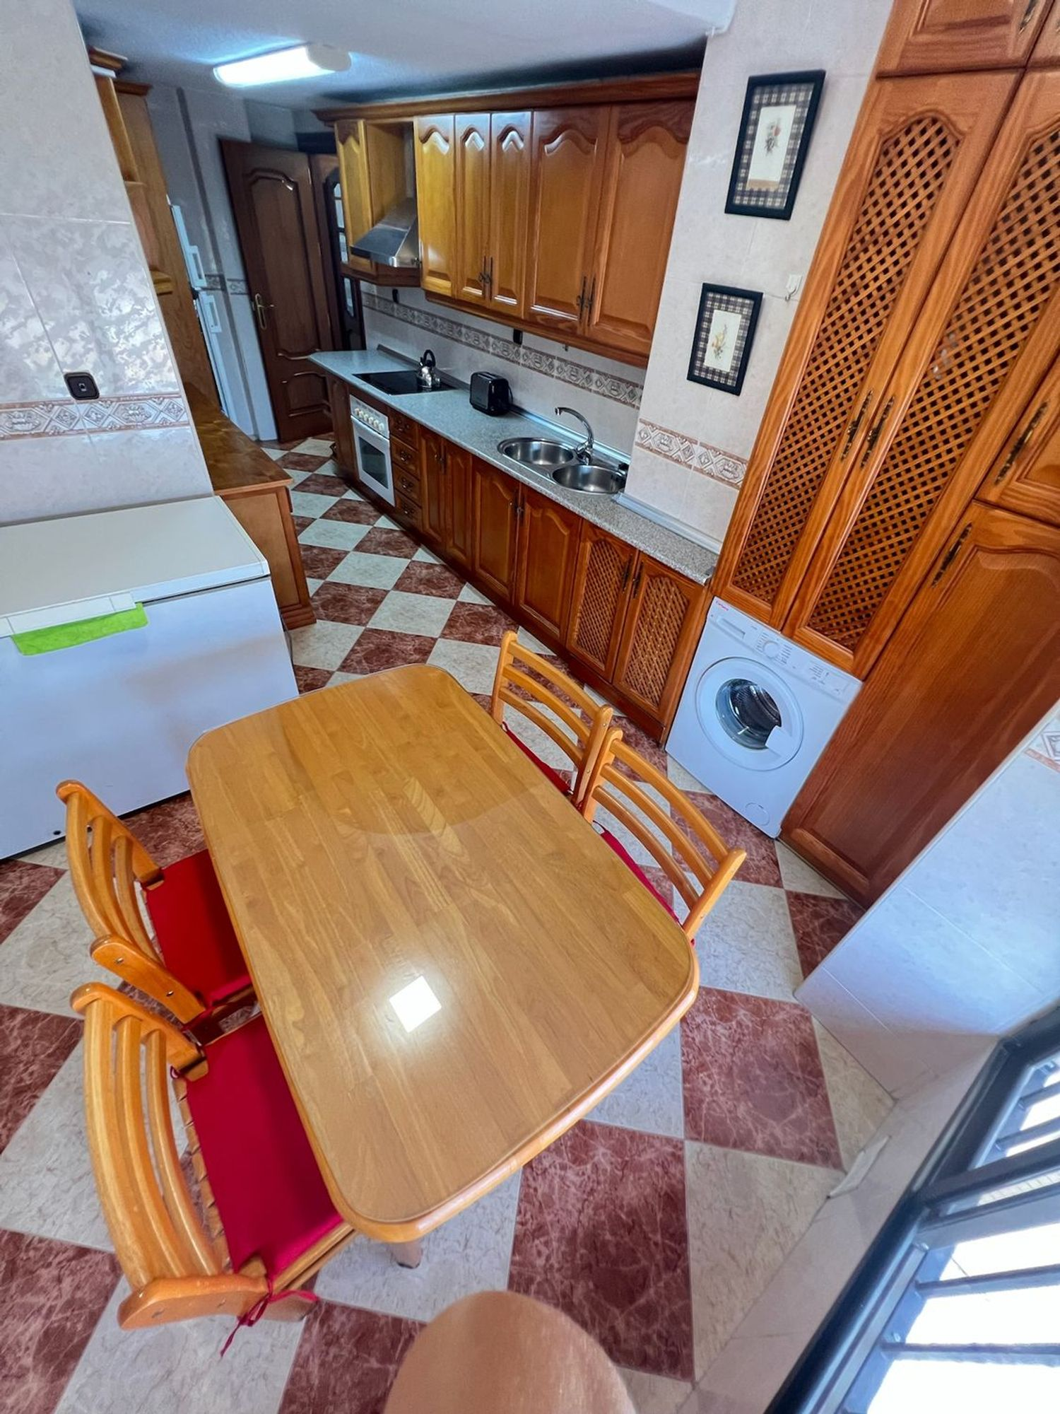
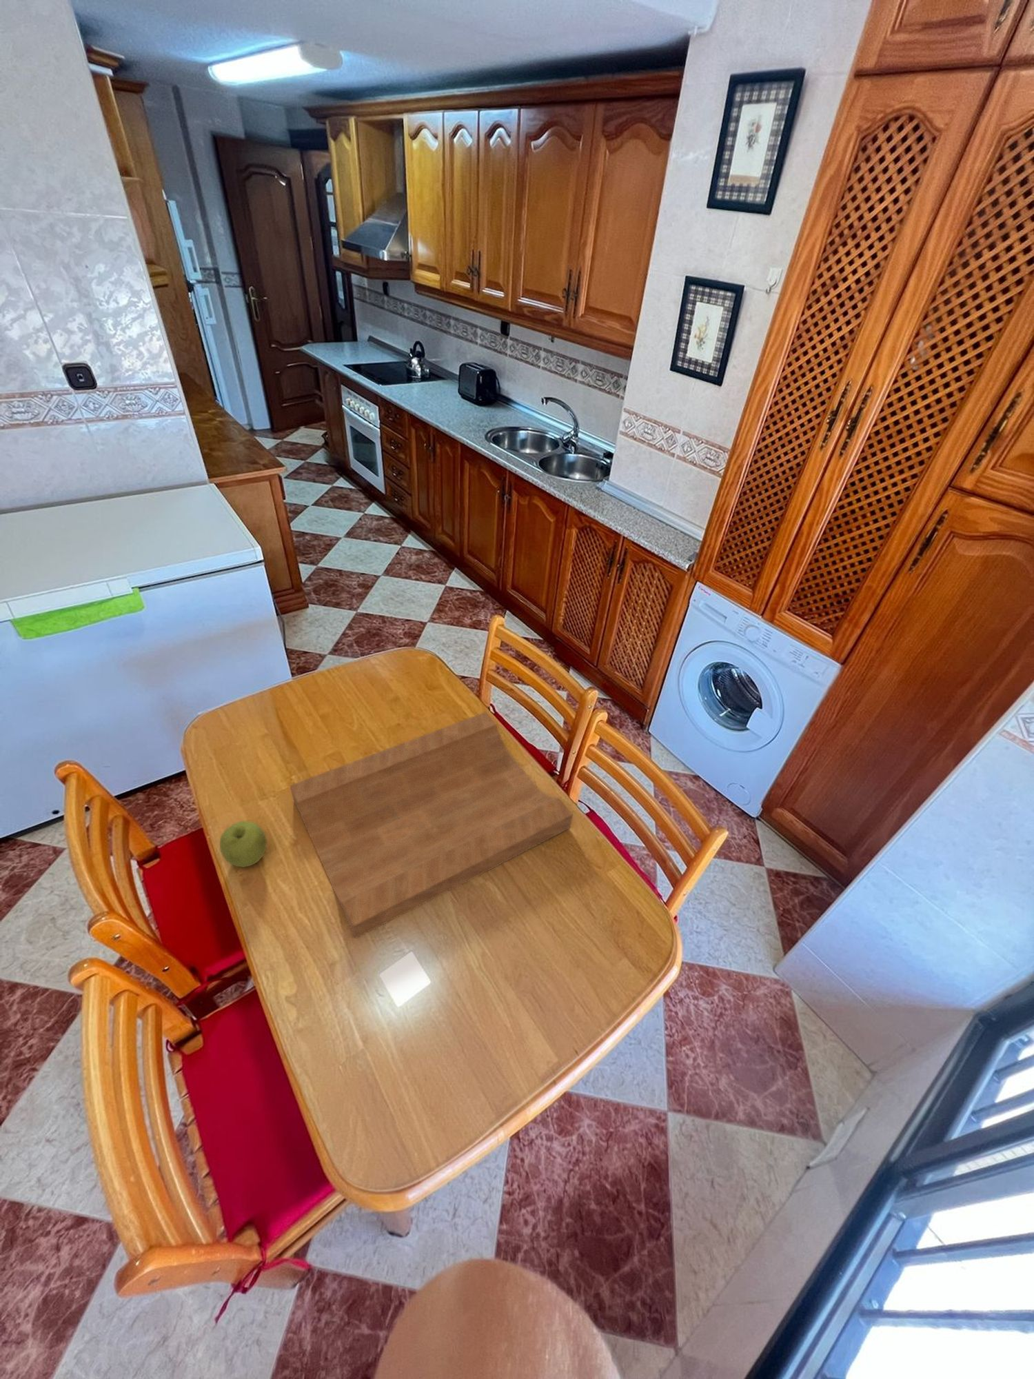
+ fruit (243, 844)
+ cutting board (431, 807)
